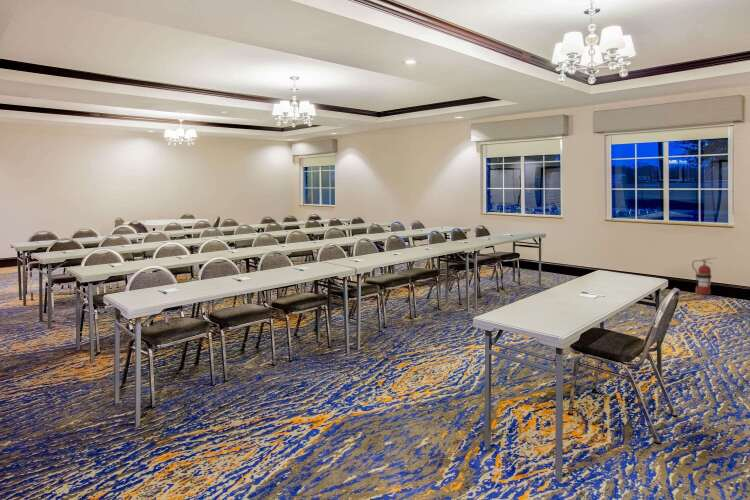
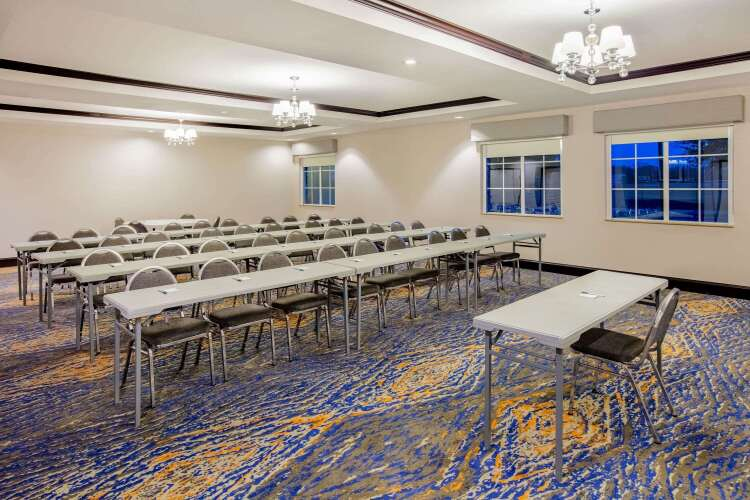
- fire extinguisher (704, 275)
